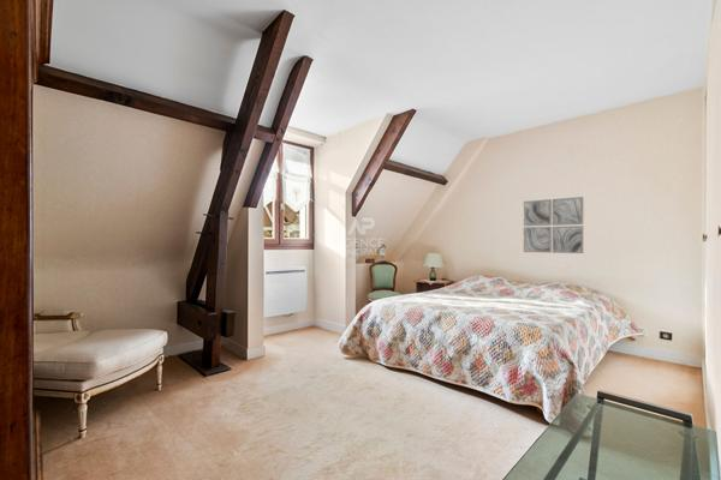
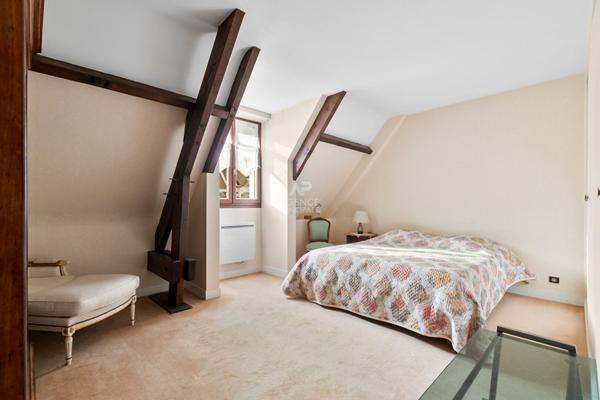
- wall art (550, 224)
